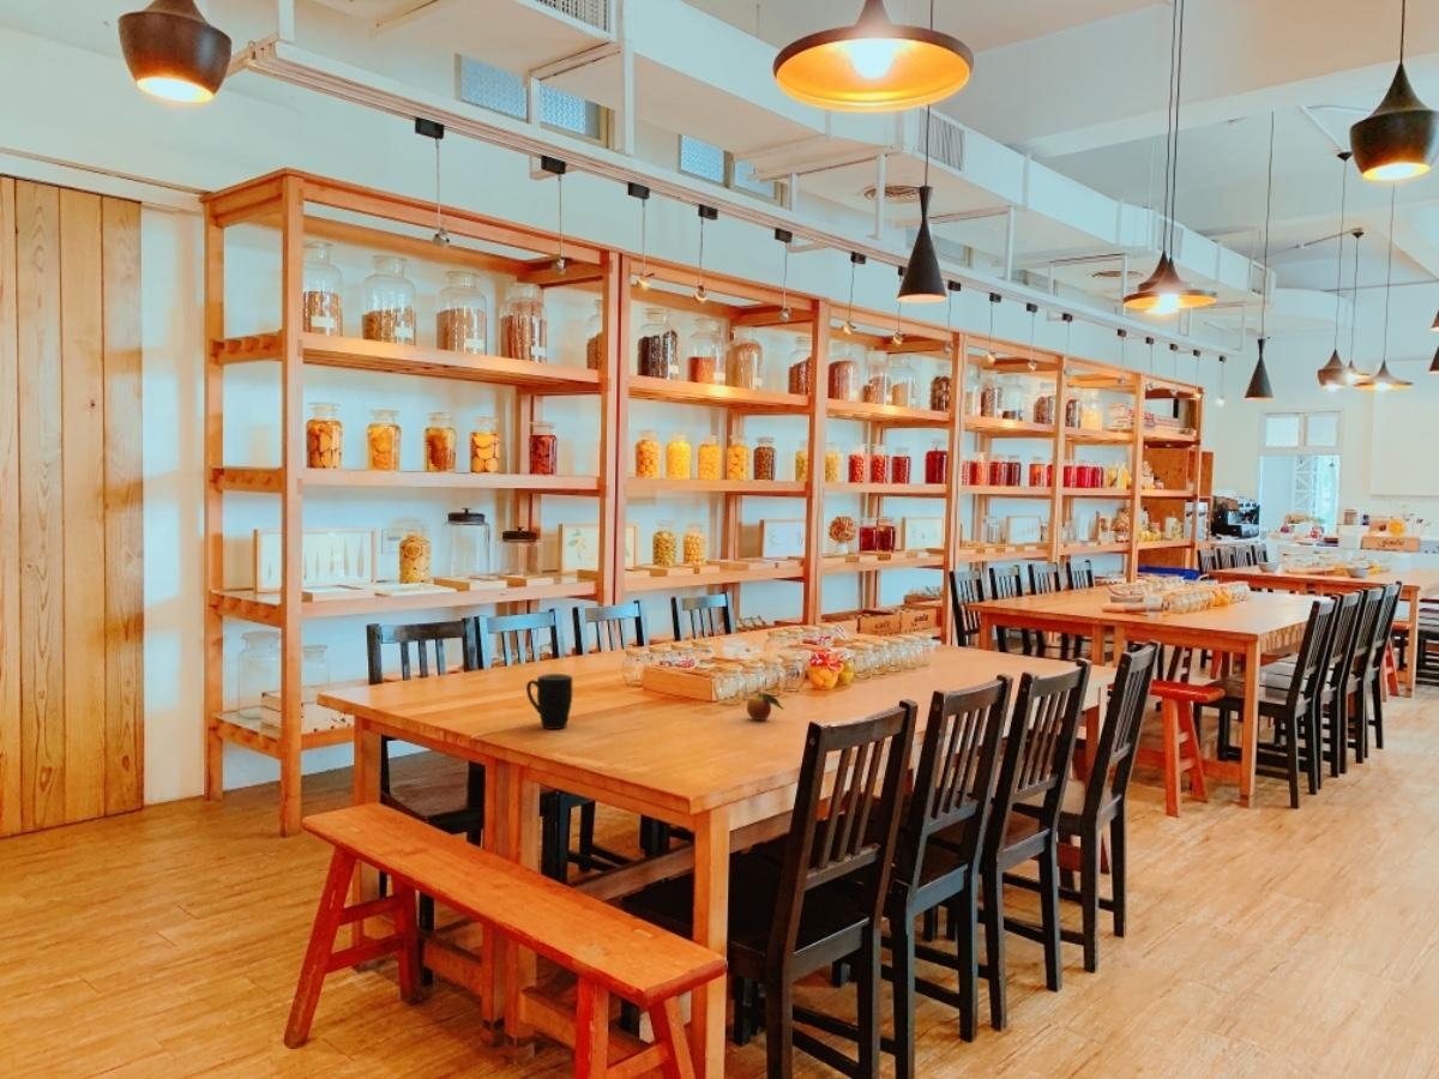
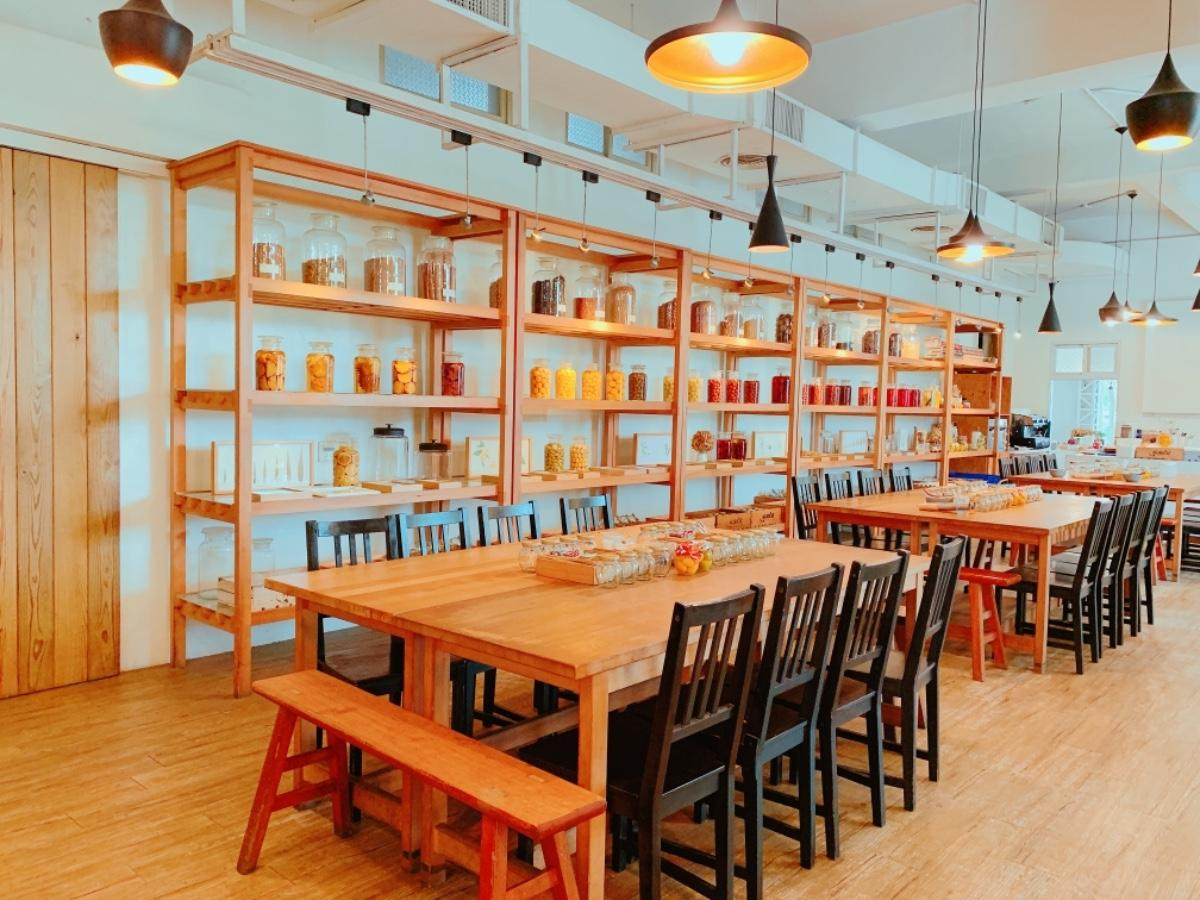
- fruit (765, 704)
- mug (547, 700)
